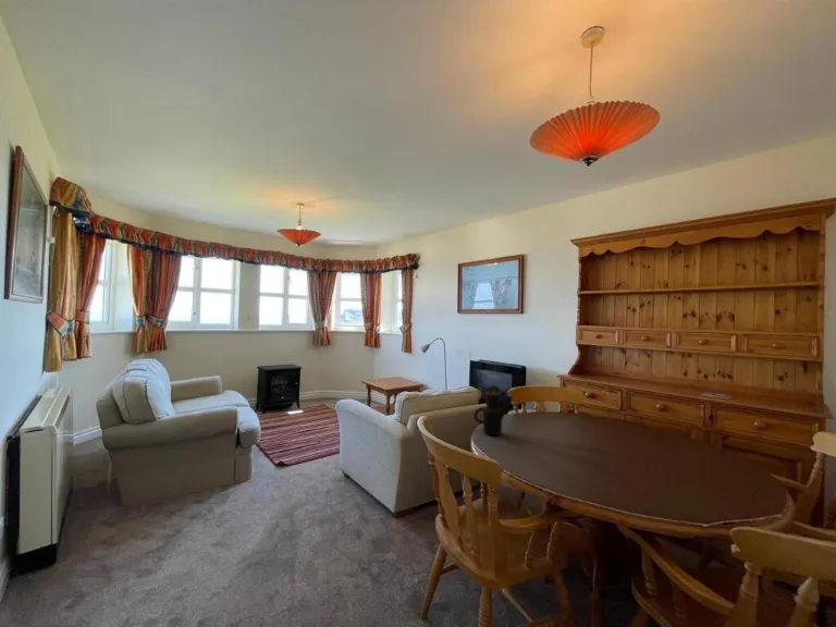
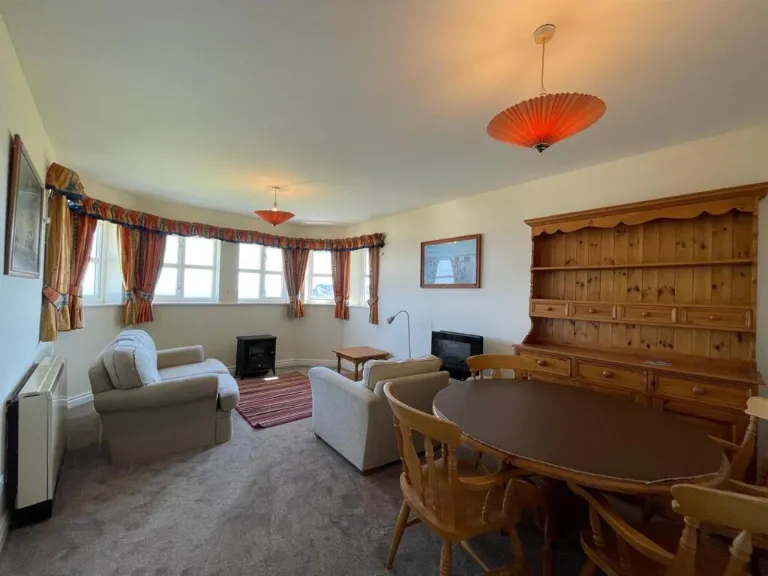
- teapot (492, 409)
